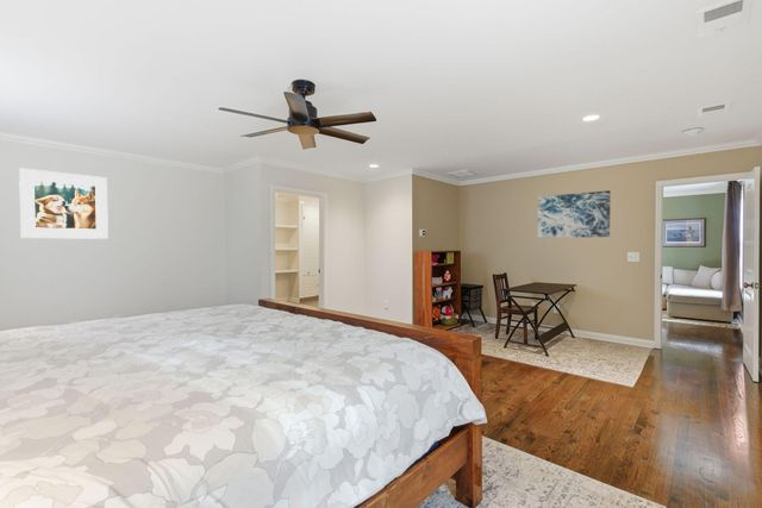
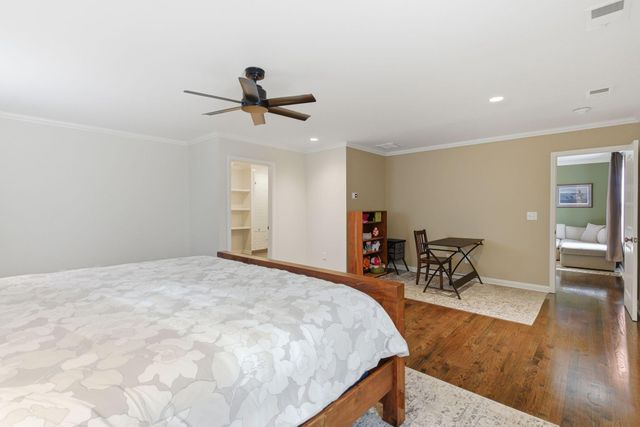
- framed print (65, 206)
- wall art (572, 215)
